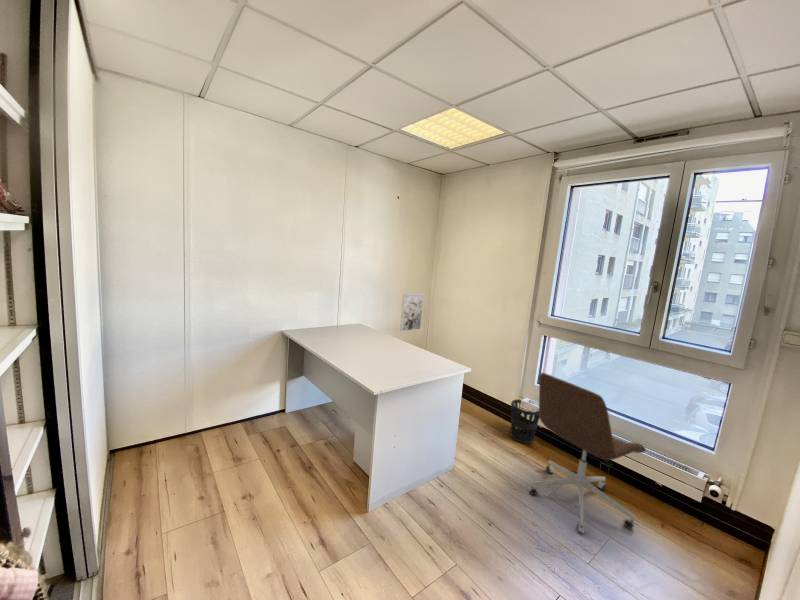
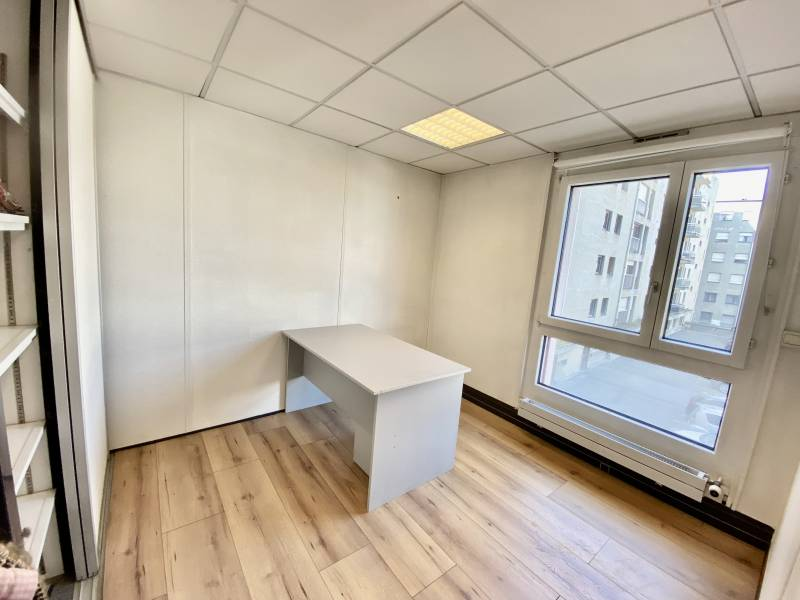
- wall art (412, 312)
- wastebasket (524, 421)
- office chair (585, 440)
